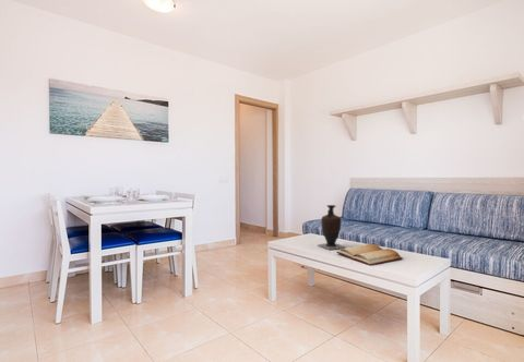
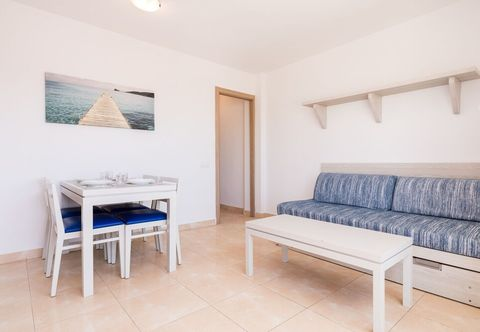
- bible (368, 252)
- vase (331, 226)
